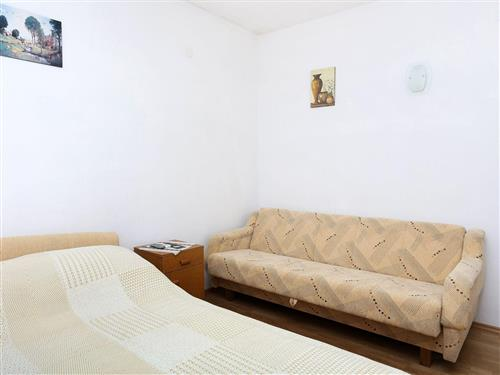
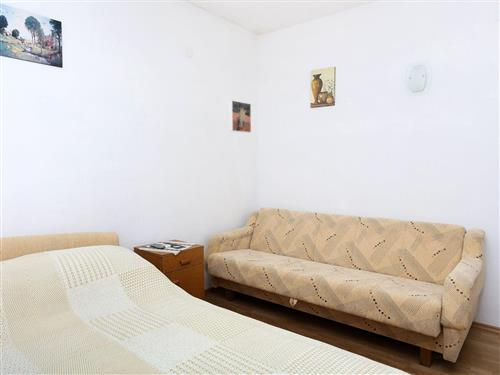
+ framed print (240, 117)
